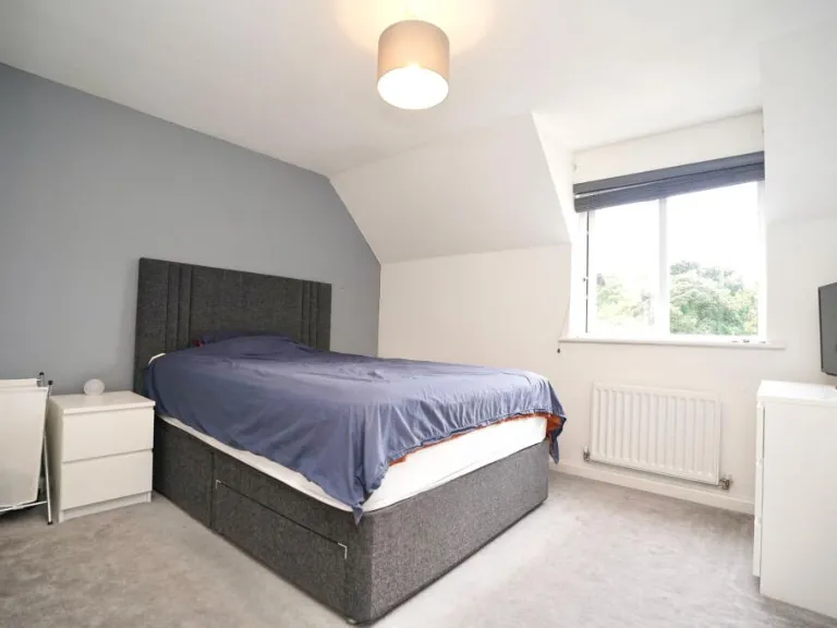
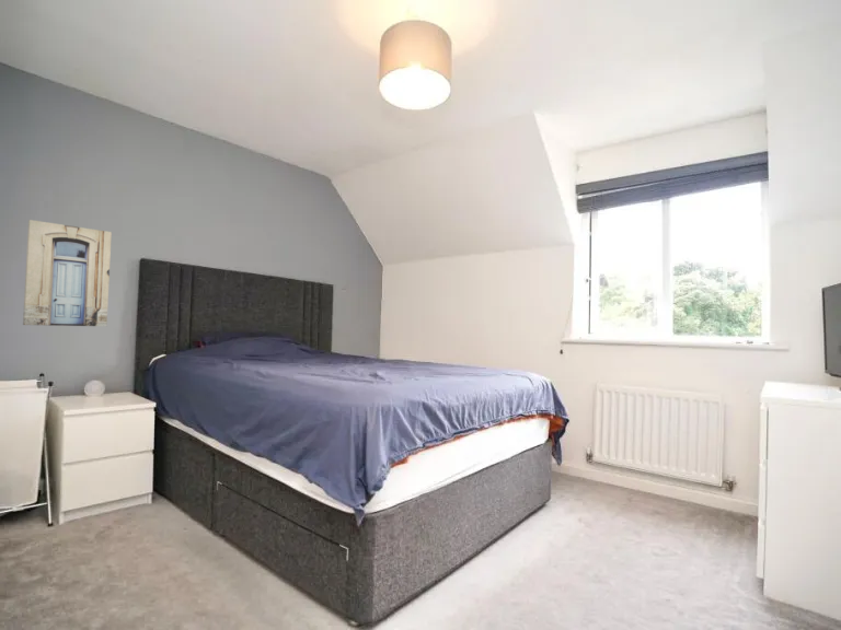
+ wall art (69, 276)
